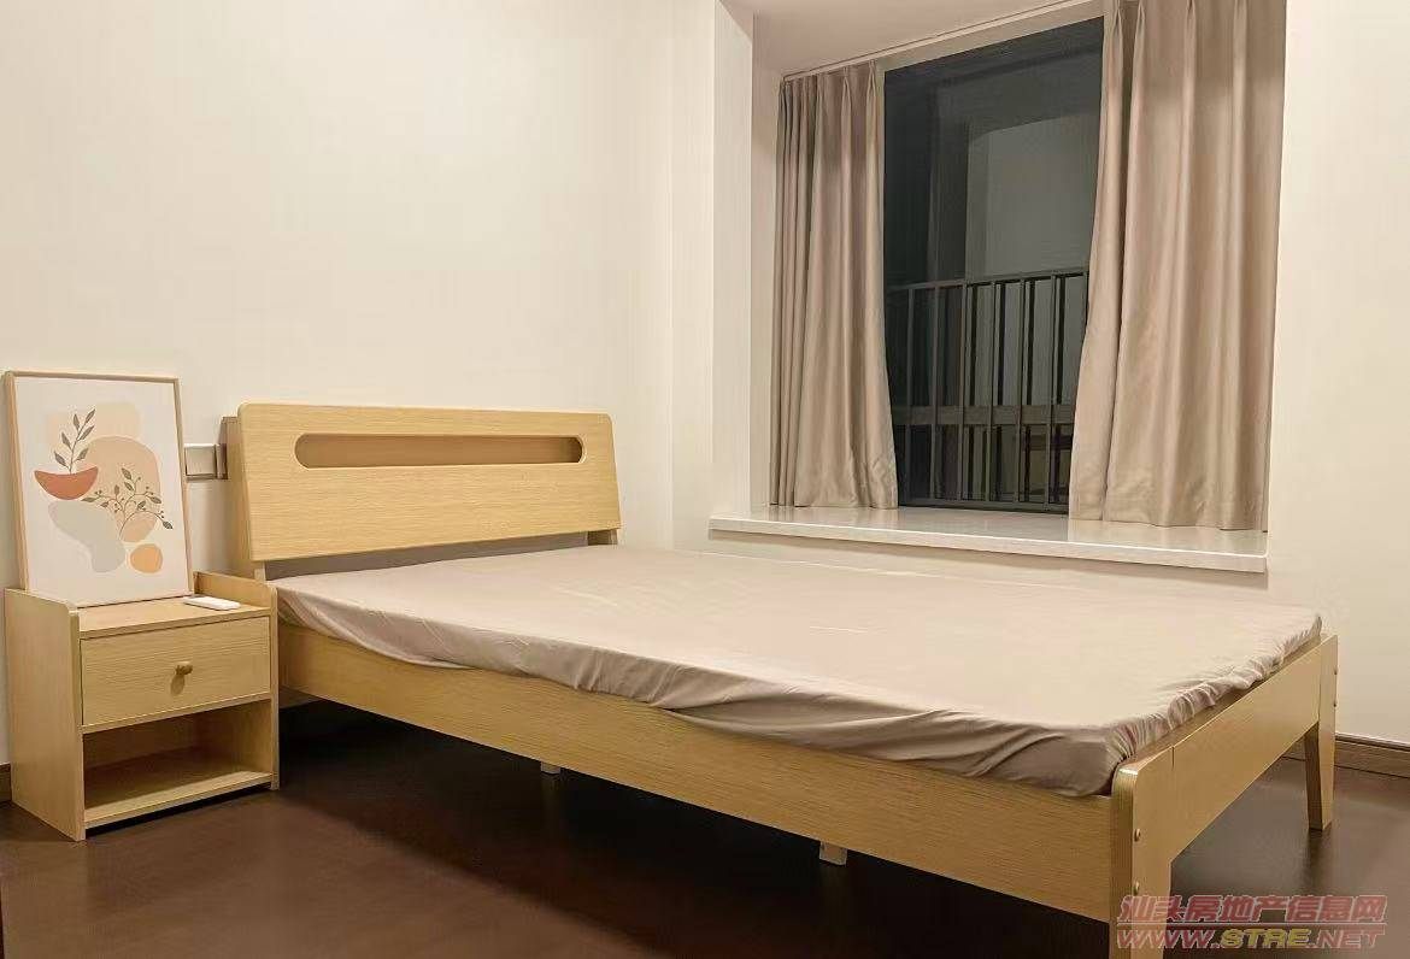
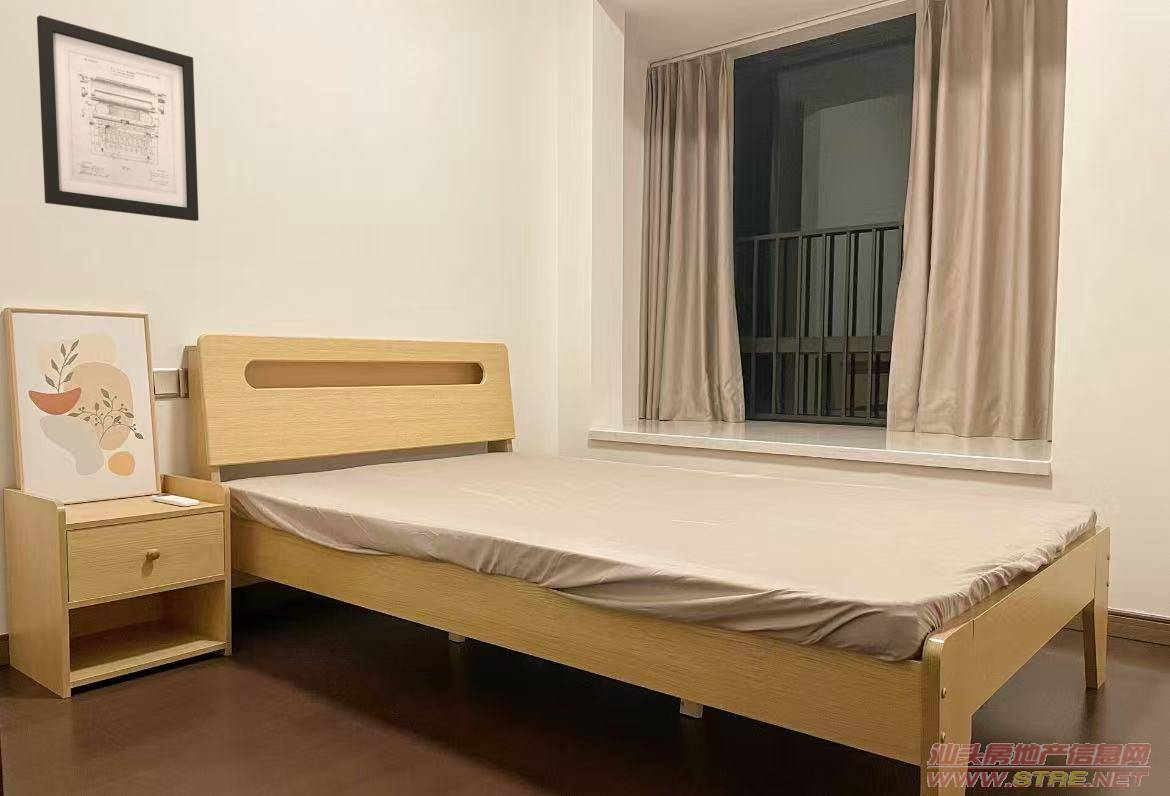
+ wall art (123, 125)
